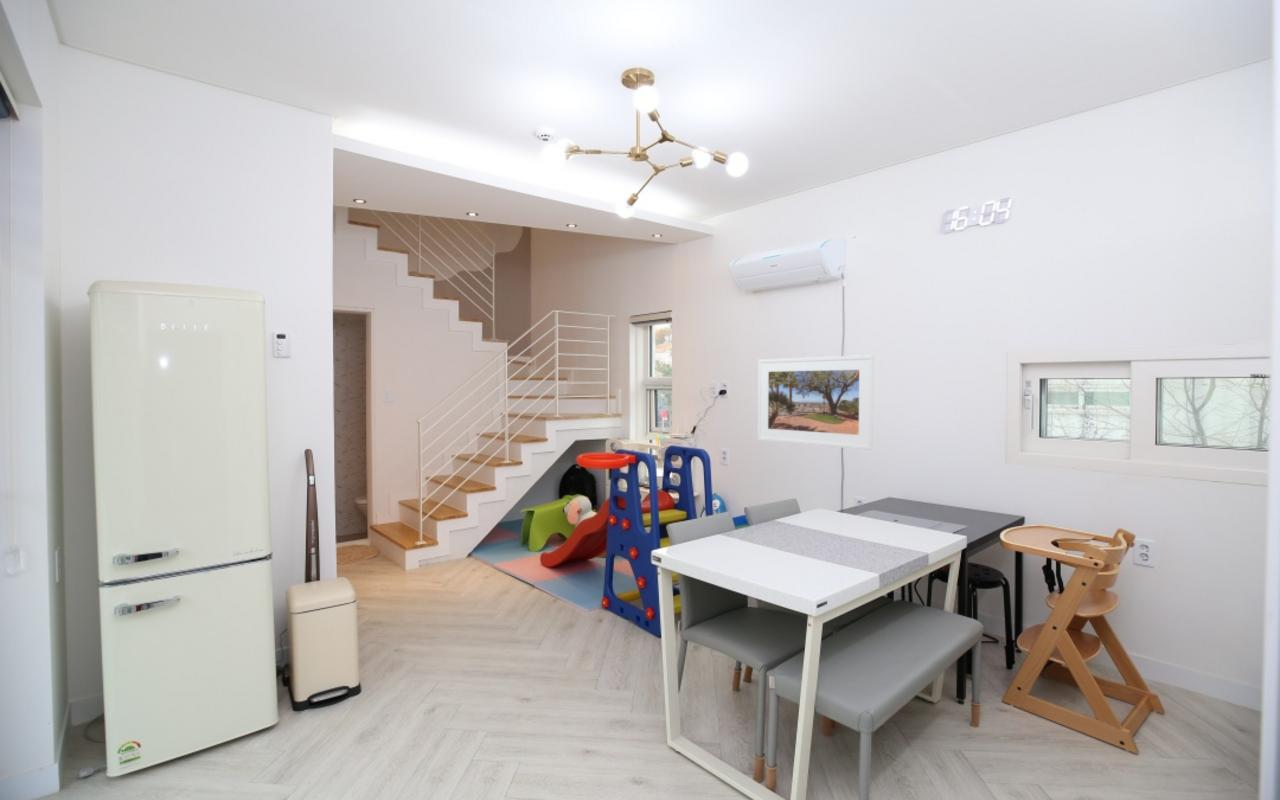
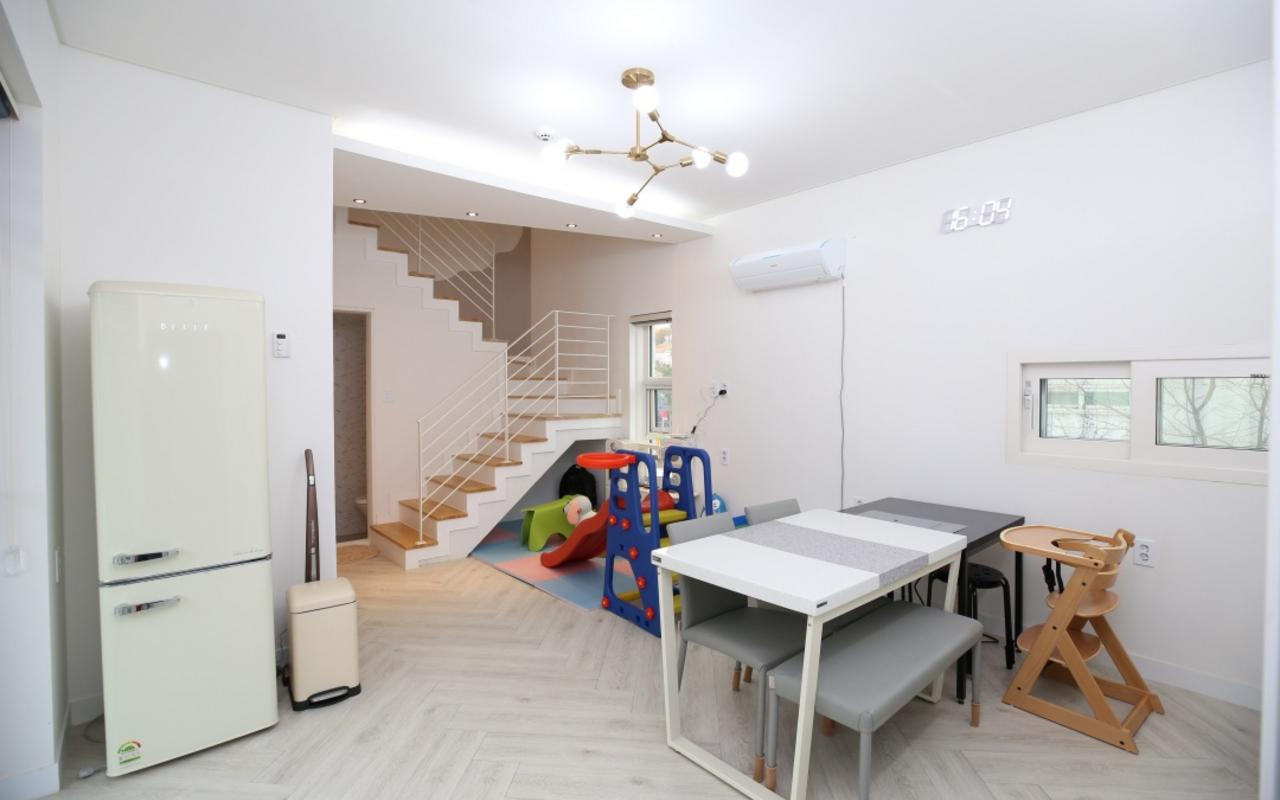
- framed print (811, 401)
